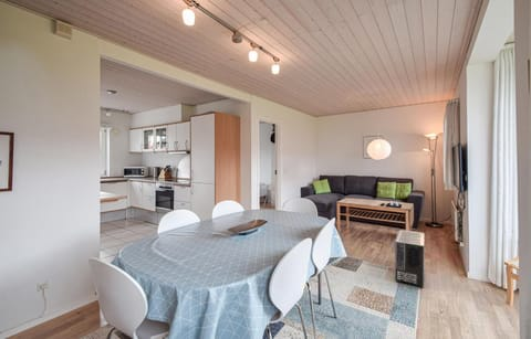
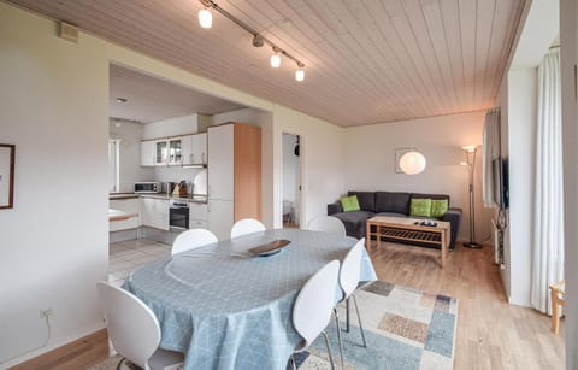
- air purifier (410, 255)
